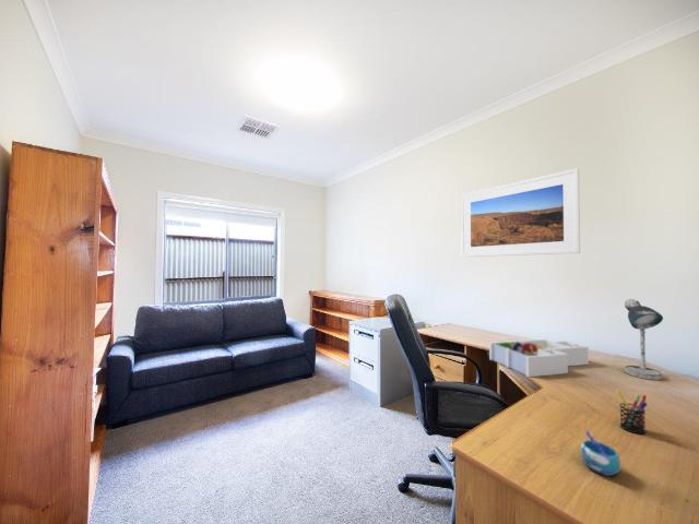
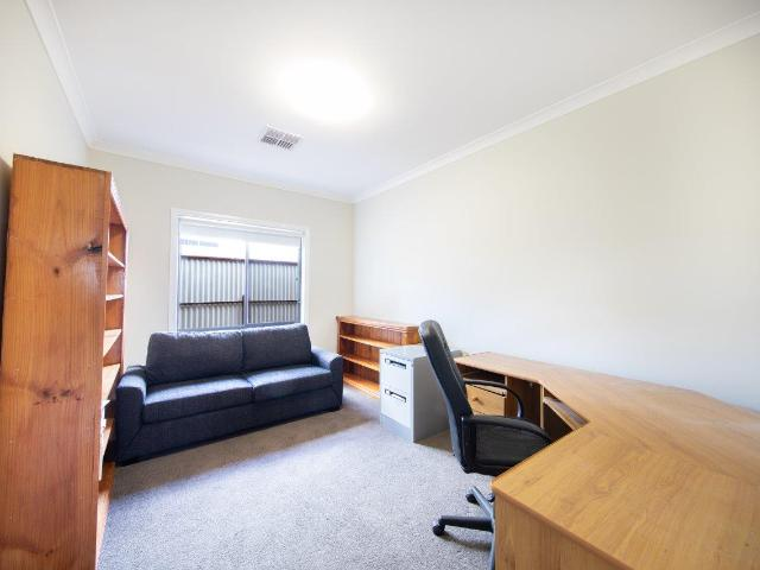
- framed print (511, 219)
- desk lamp (642, 337)
- mug (600, 453)
- pen holder (635, 409)
- desk organizer (544, 355)
